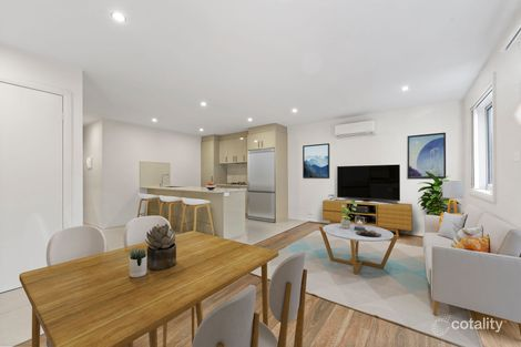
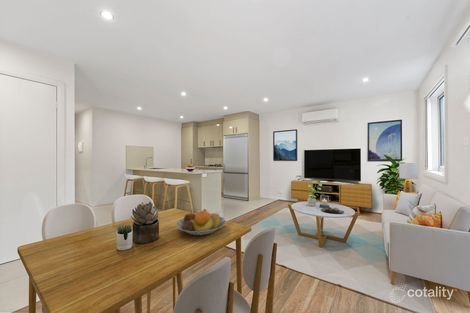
+ fruit bowl (201, 220)
